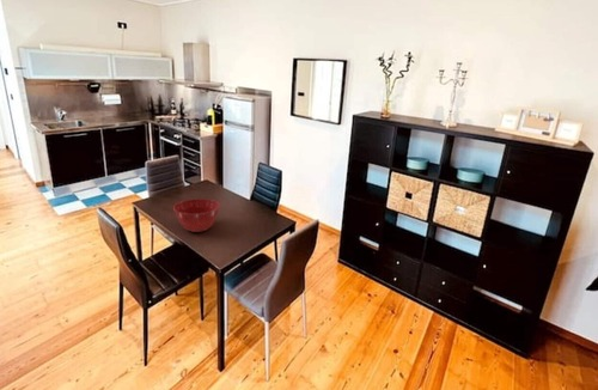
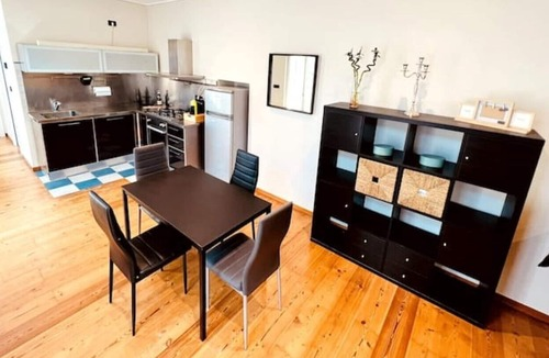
- mixing bowl (197, 217)
